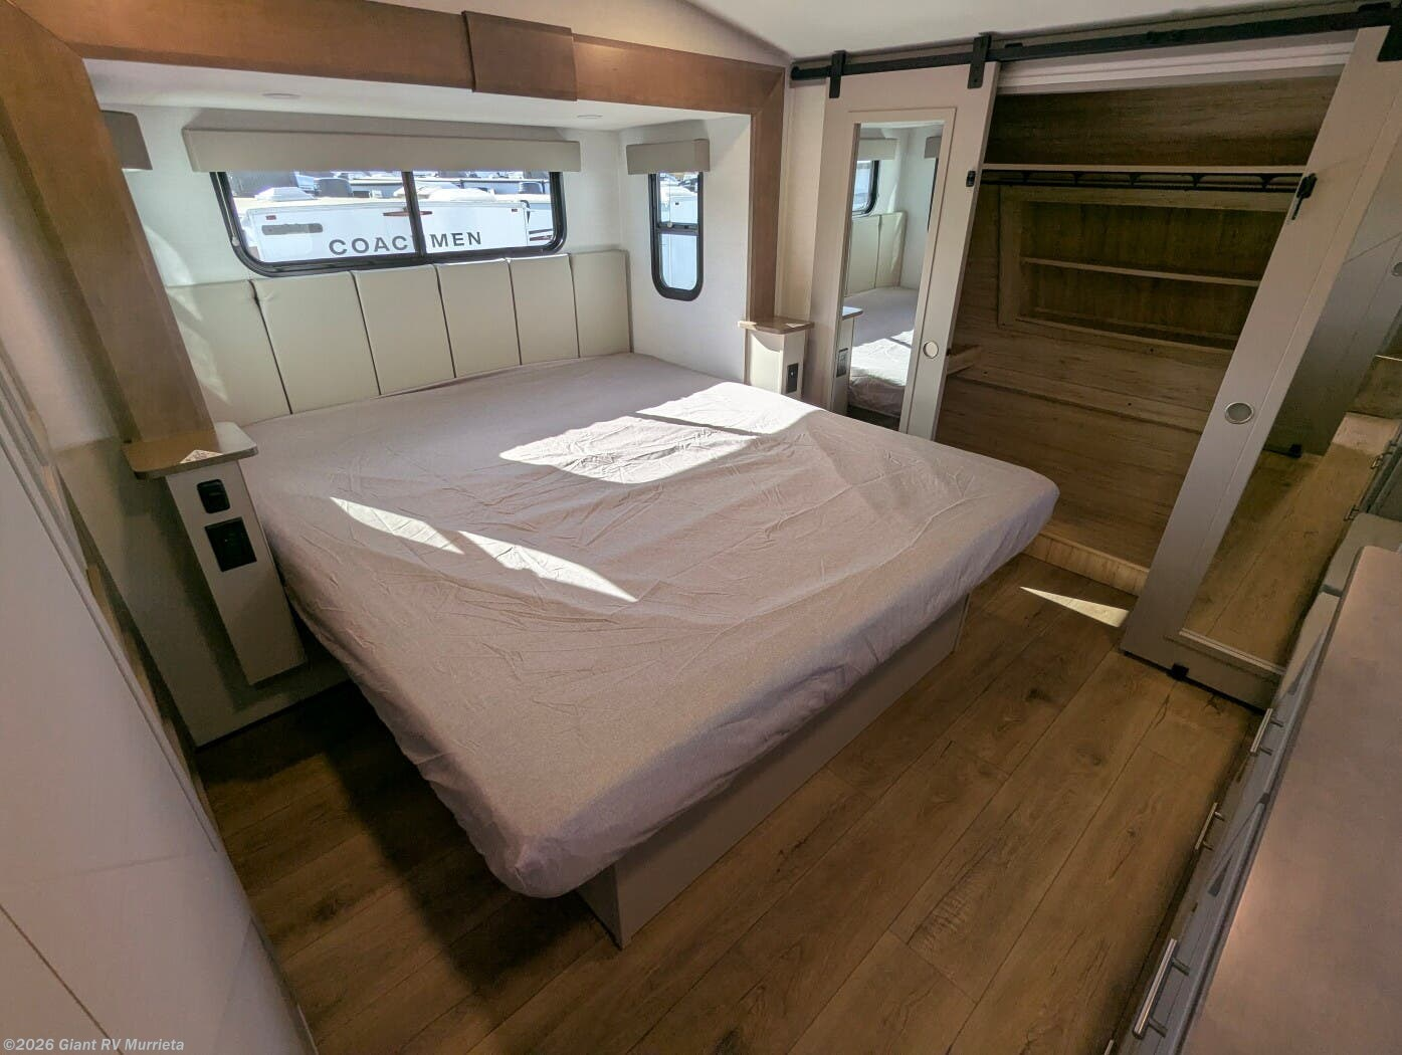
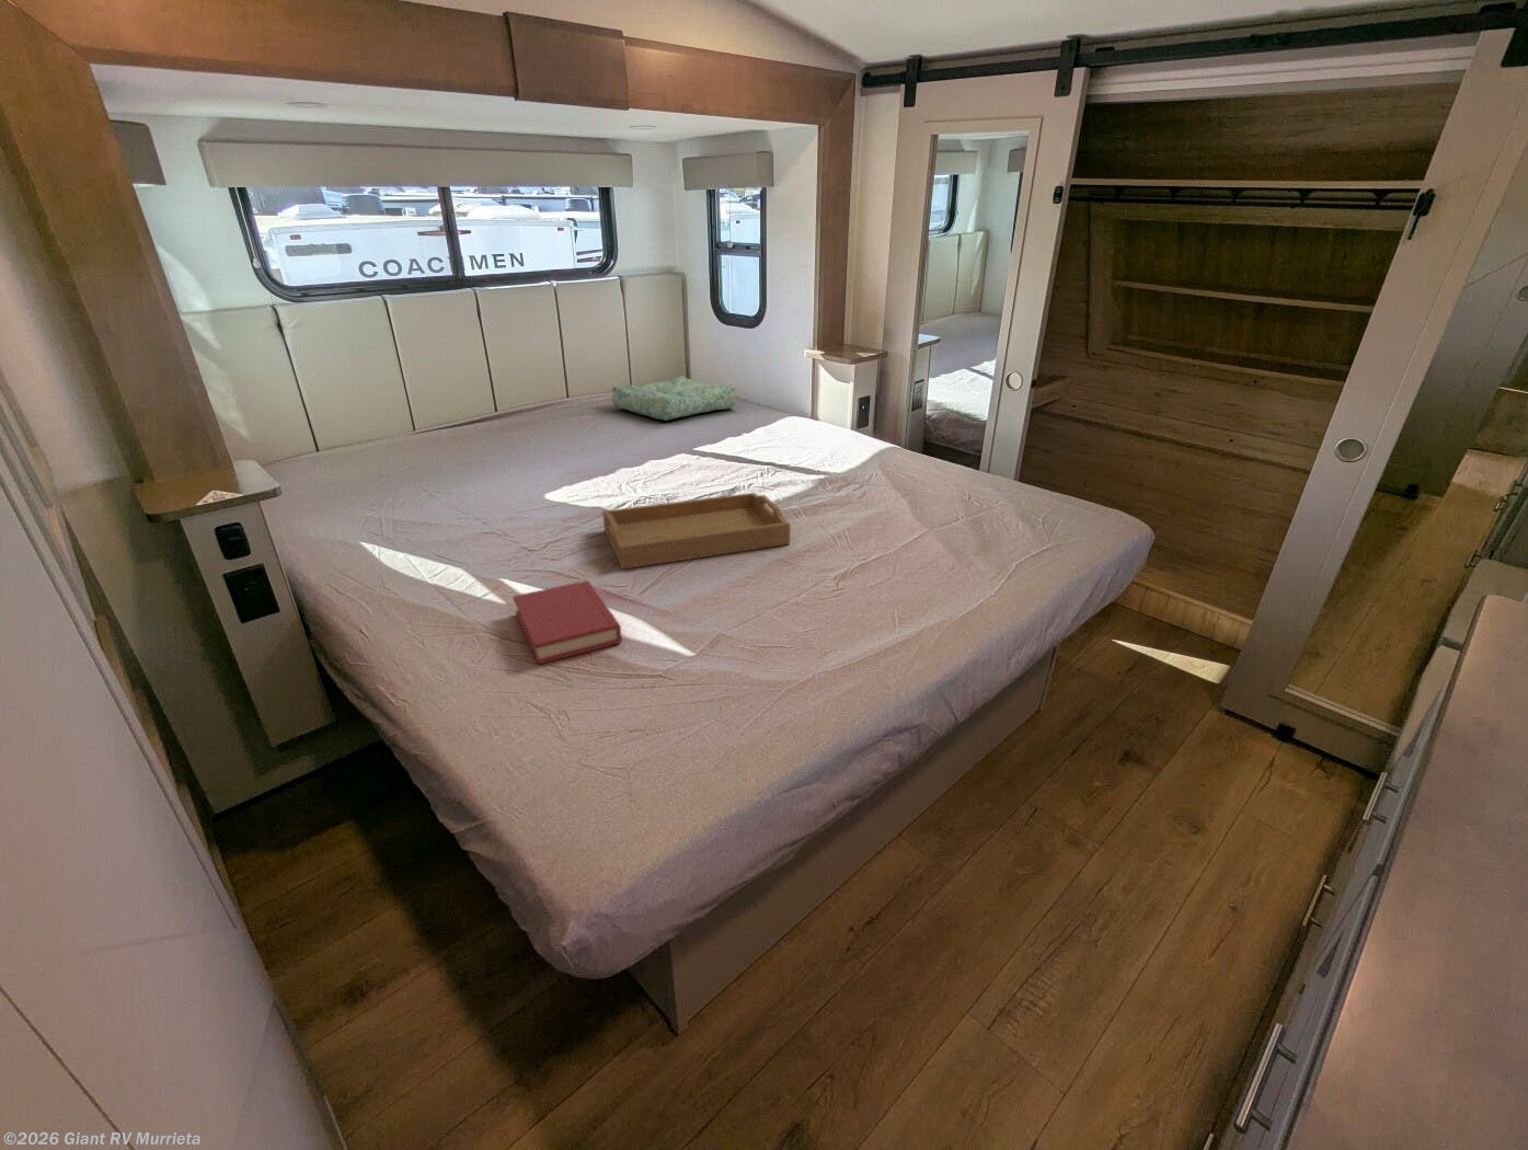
+ hardback book (565, 618)
+ serving tray (695, 523)
+ seat cushion (675, 396)
